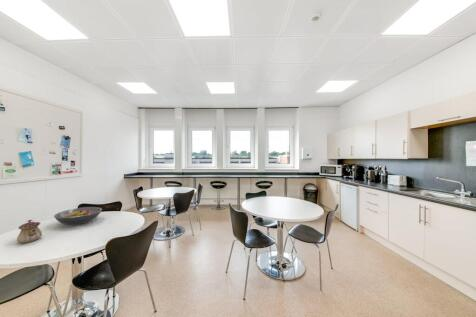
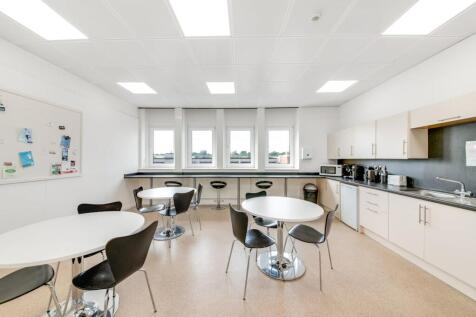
- teapot (29, 229)
- fruit bowl (79, 215)
